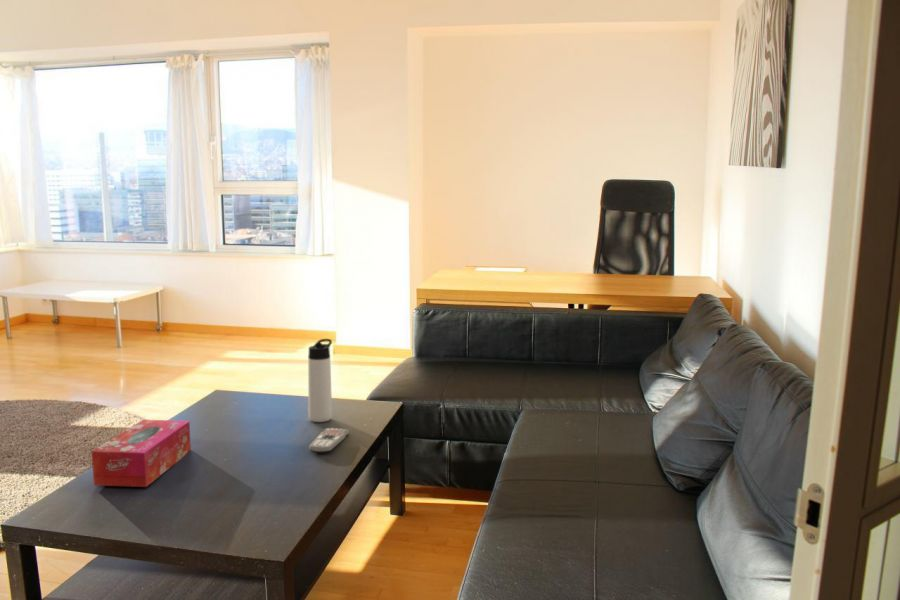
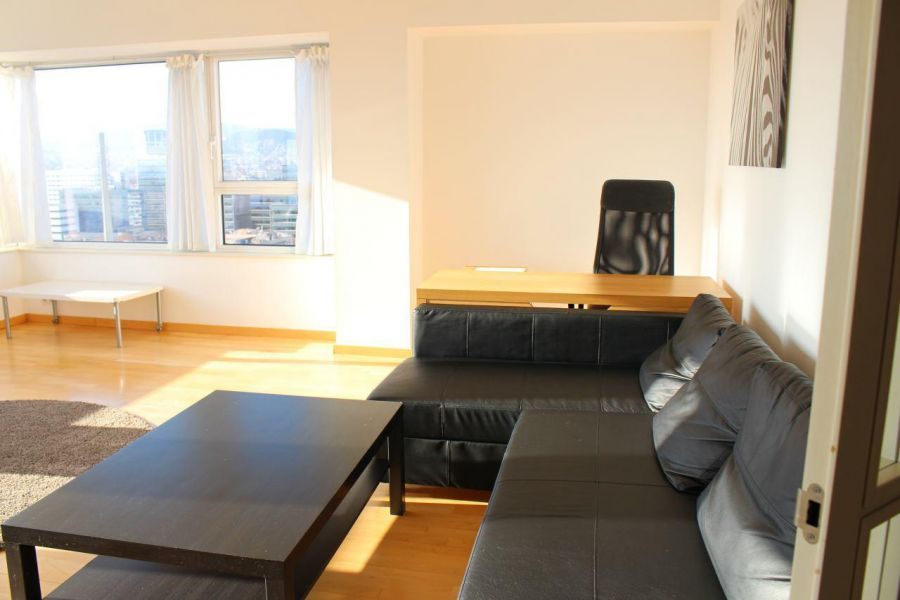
- remote control (328, 440)
- thermos bottle (321, 380)
- tissue box (144, 451)
